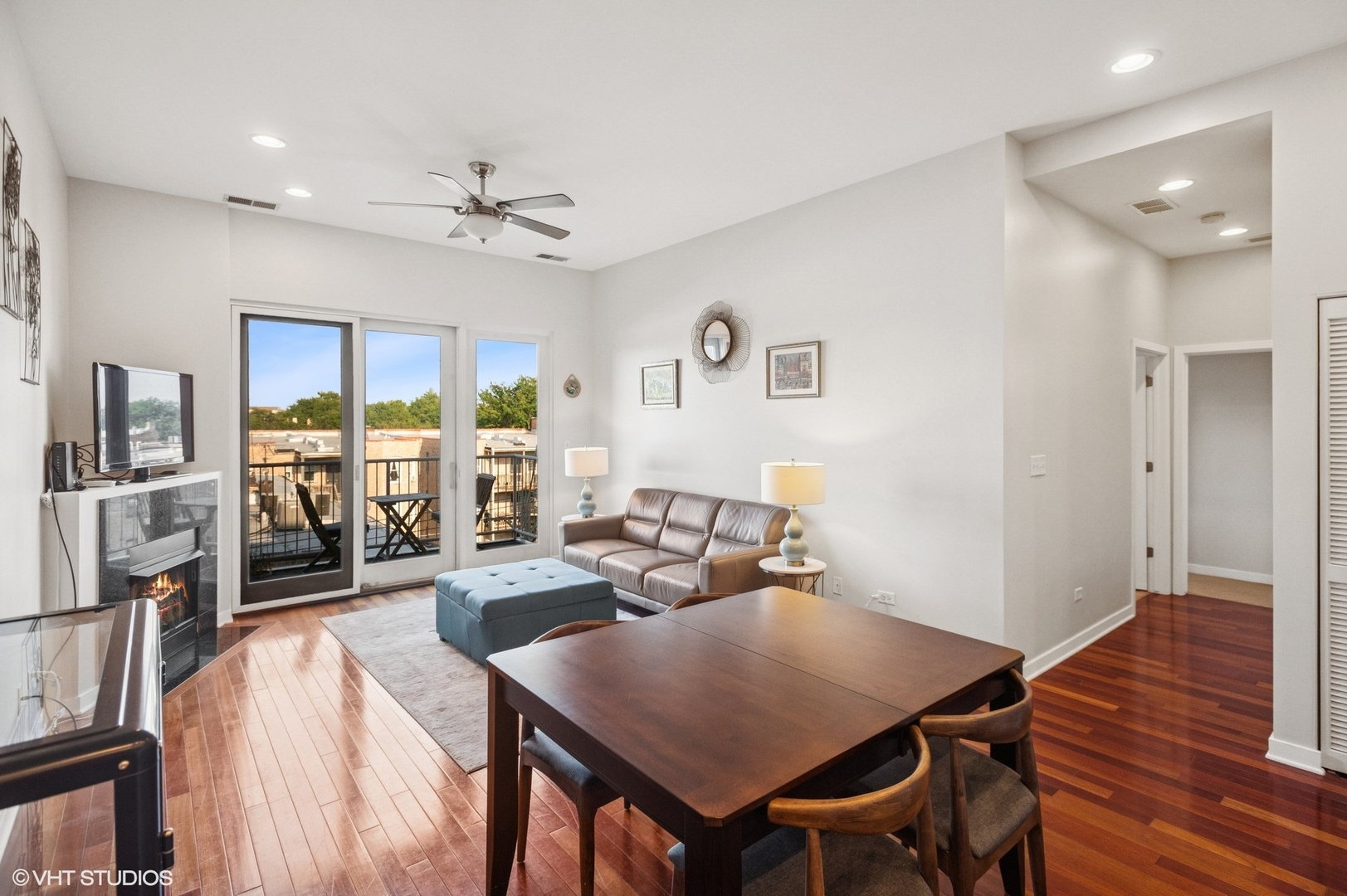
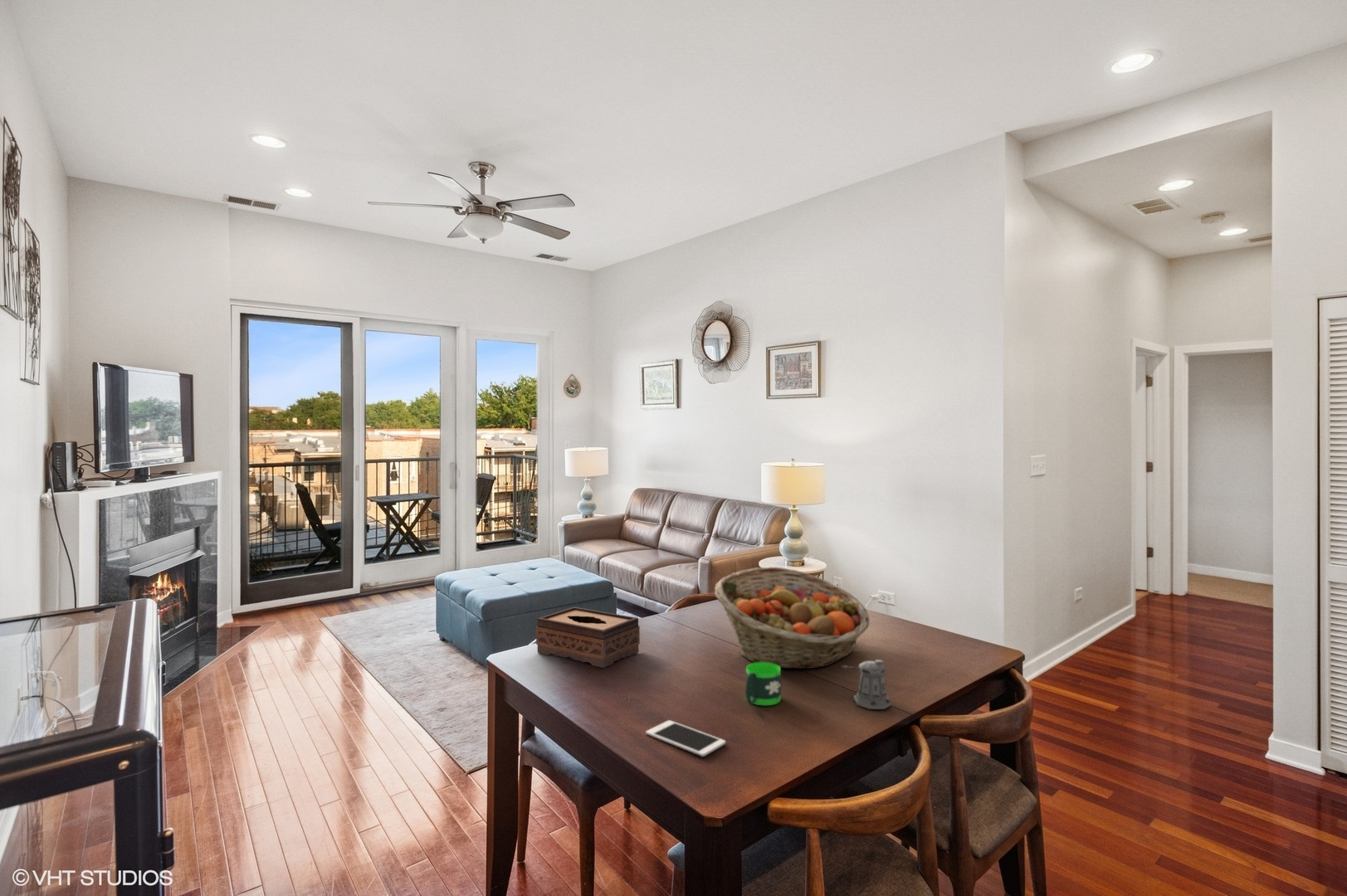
+ fruit basket (792, 614)
+ mug (759, 684)
+ tissue box (588, 635)
+ pepper shaker (868, 681)
+ cell phone (685, 737)
